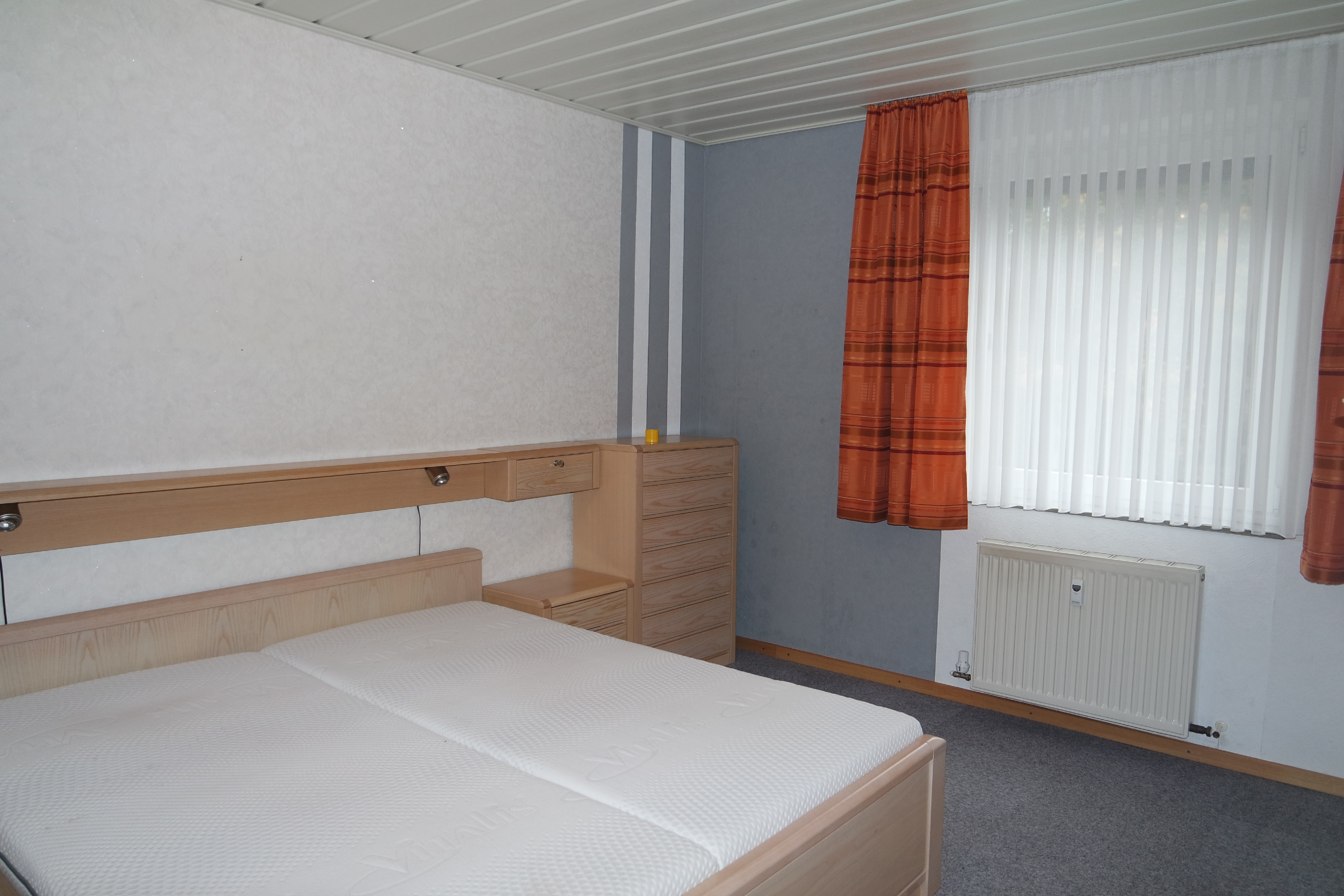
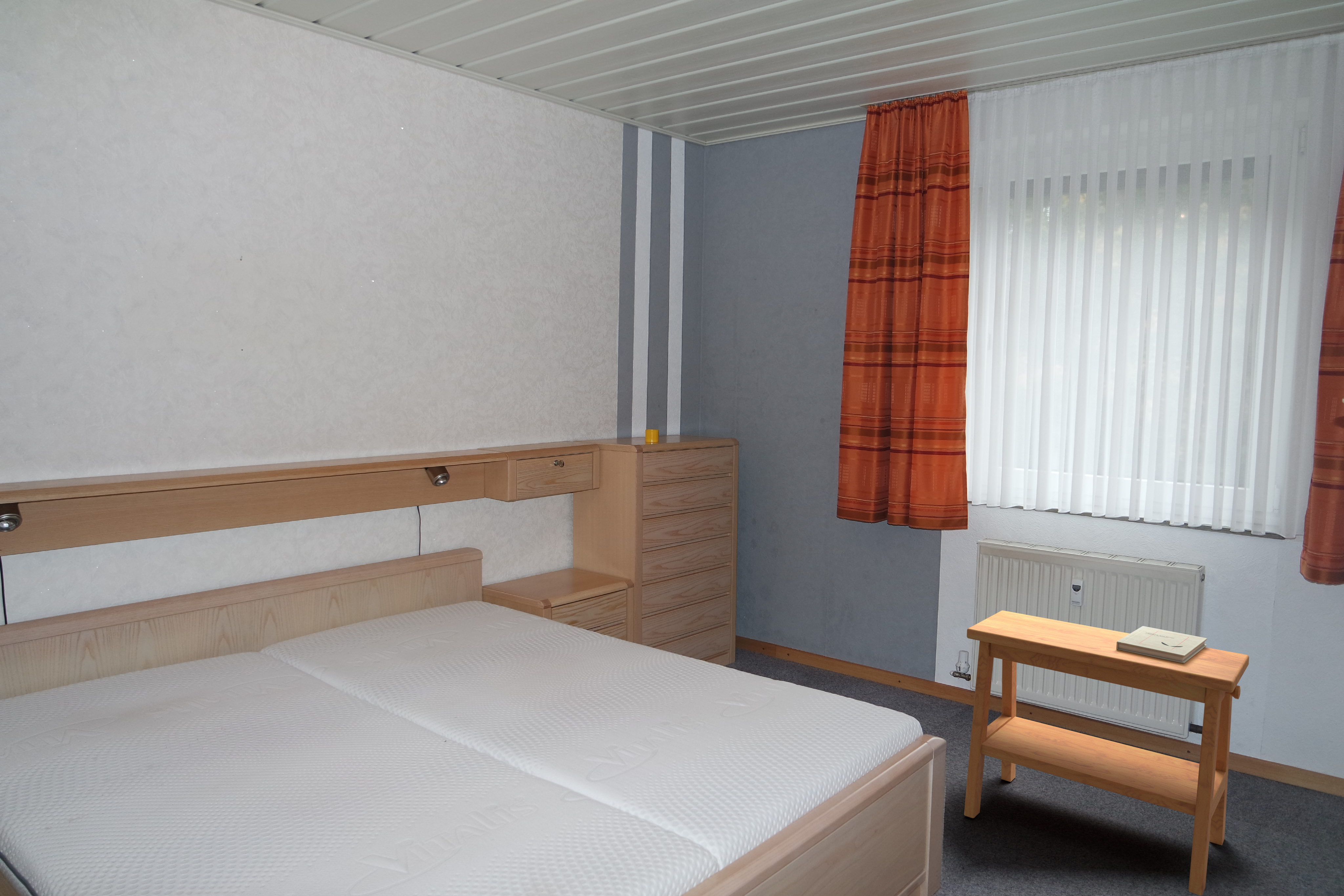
+ side table (1095, 737)
+ book (1162, 643)
